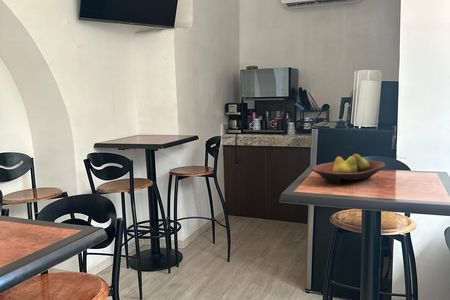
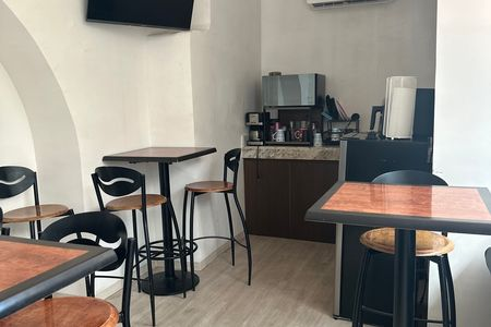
- fruit bowl (348, 167)
